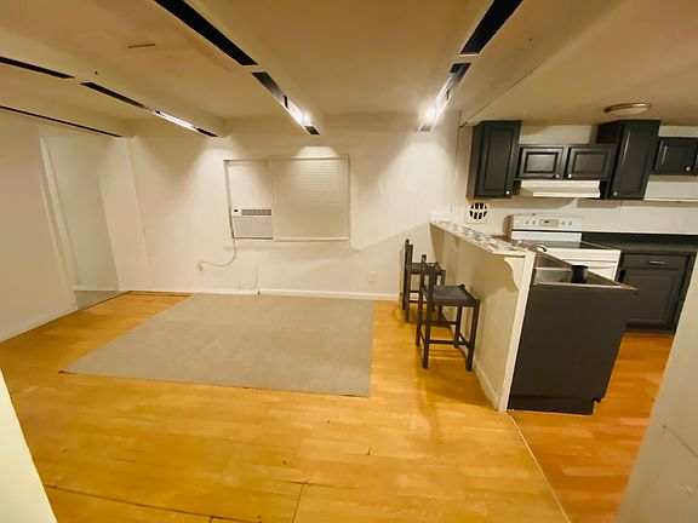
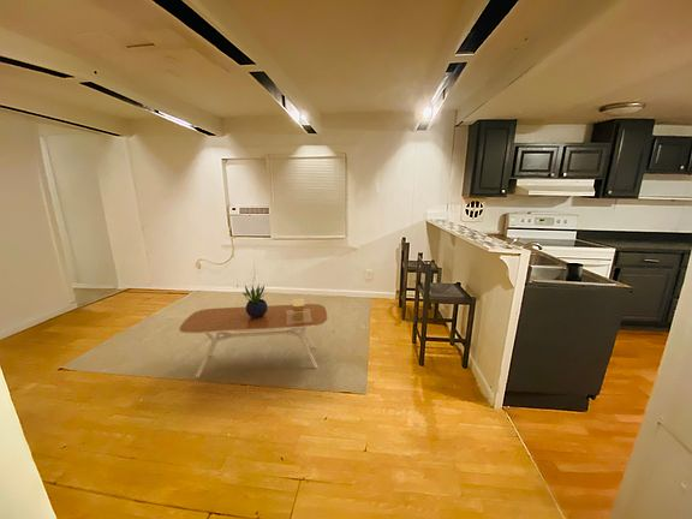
+ coffee table (257, 335)
+ potted plant (255, 300)
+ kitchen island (298, 309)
